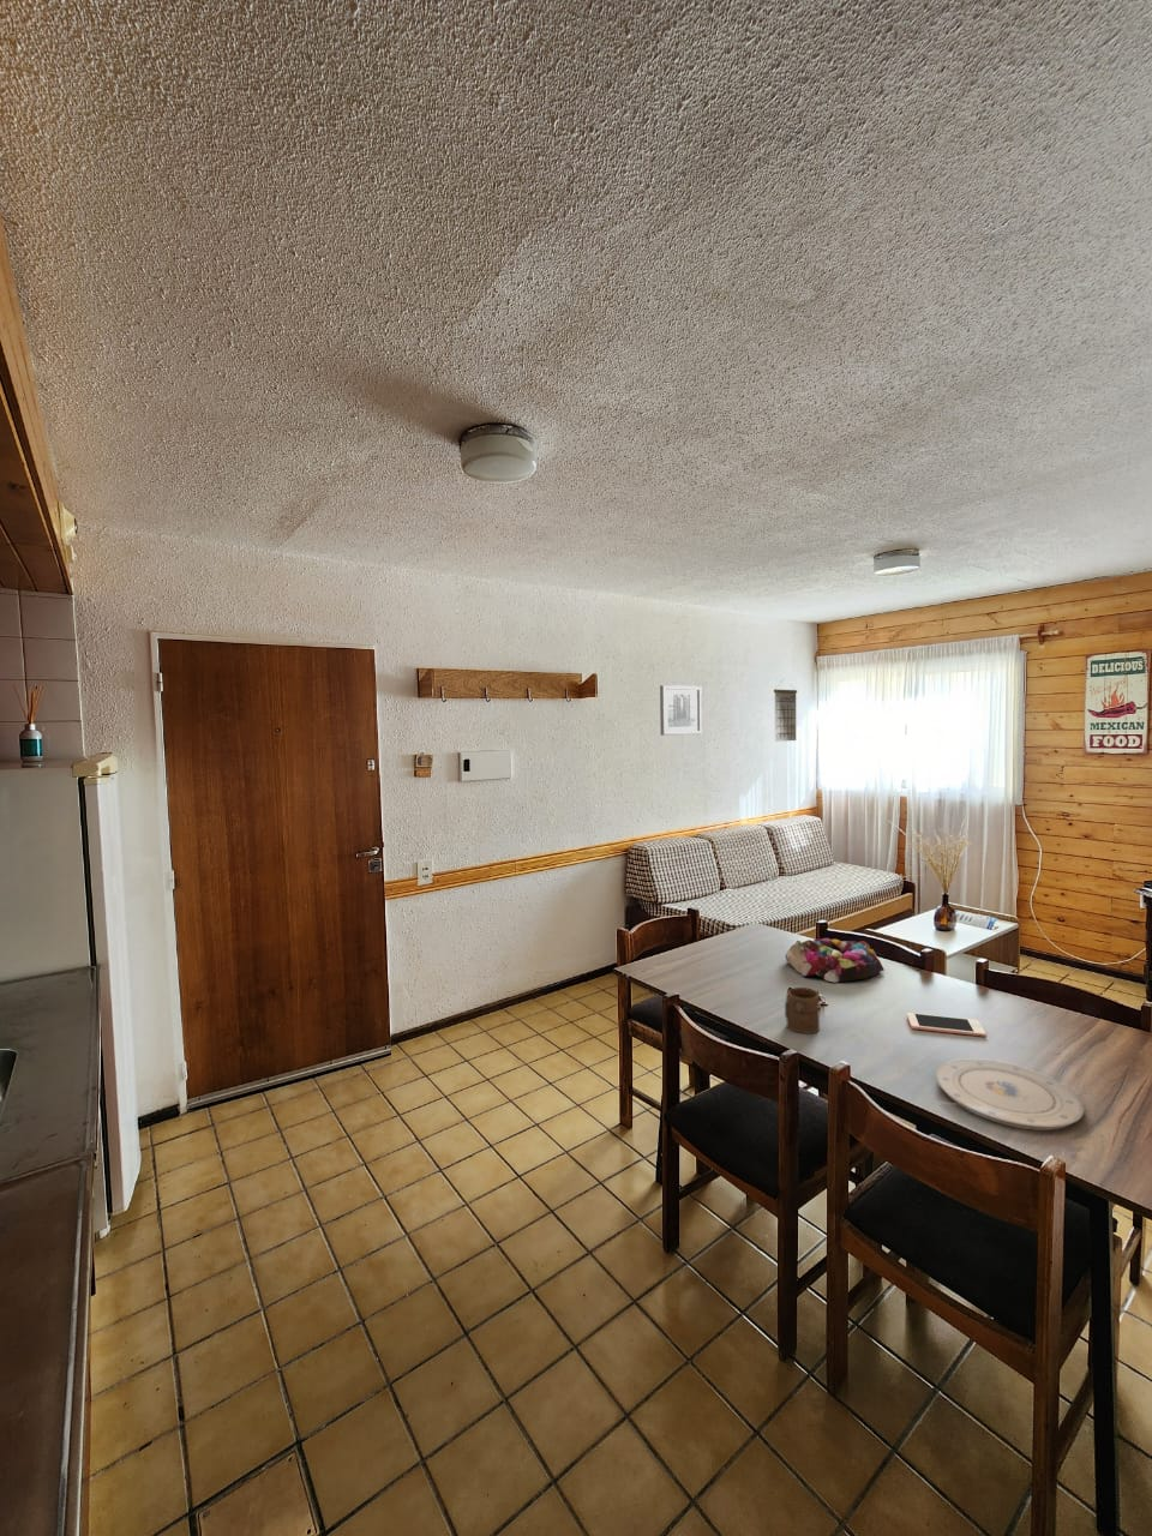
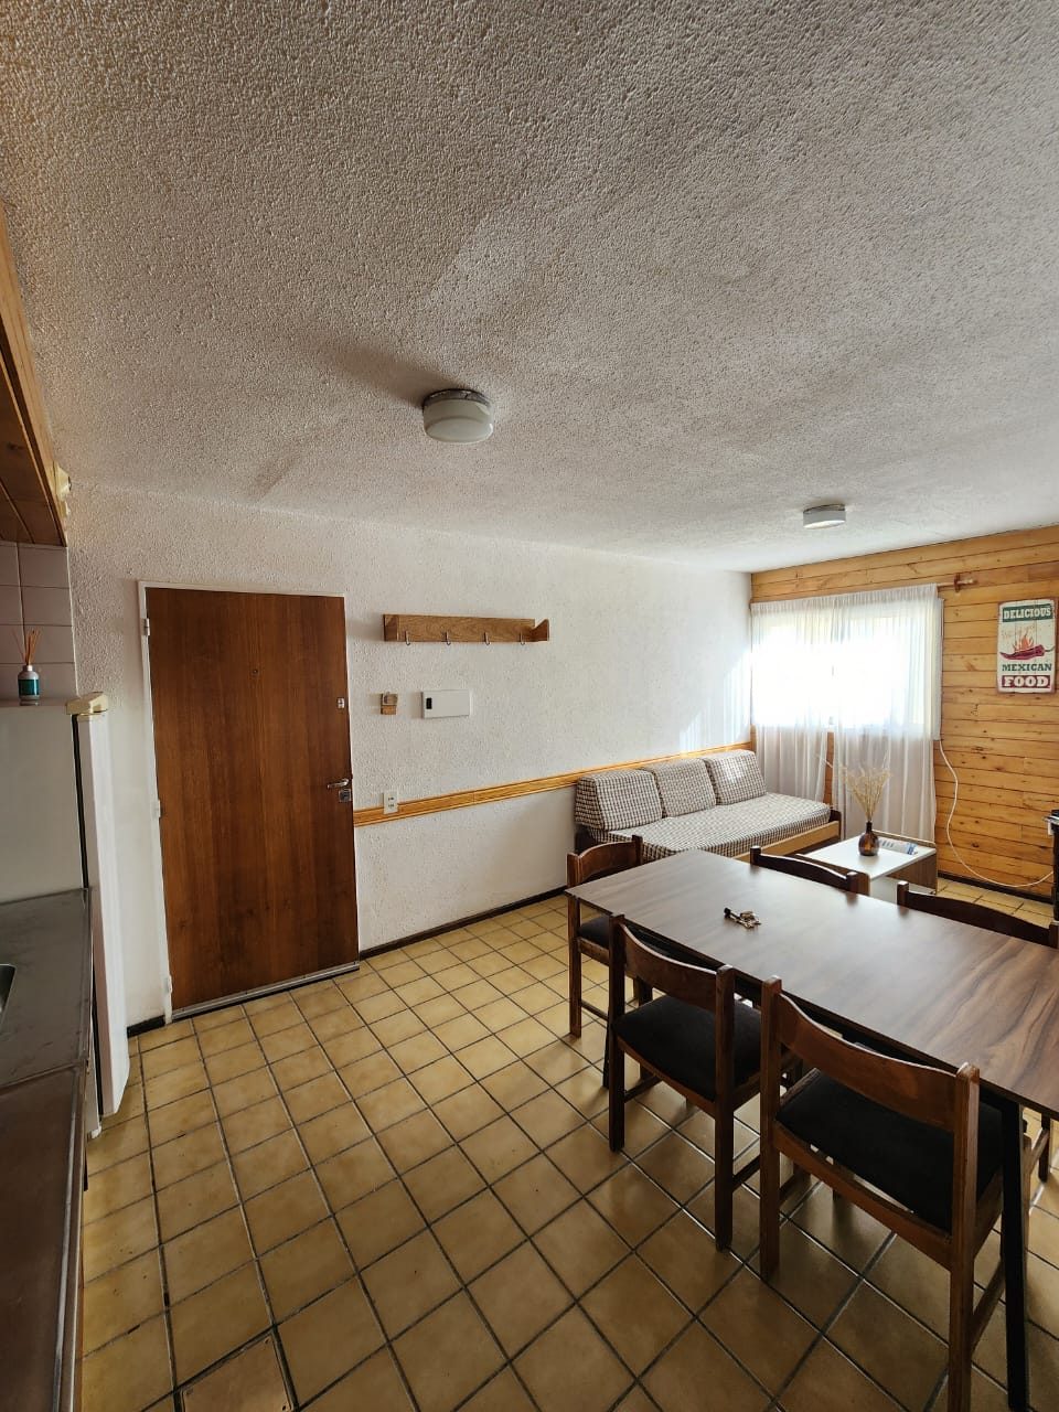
- plate (1006, 1092)
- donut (833, 954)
- cup (801, 1009)
- calendar (785, 709)
- wall art (680, 710)
- cell phone (944, 1023)
